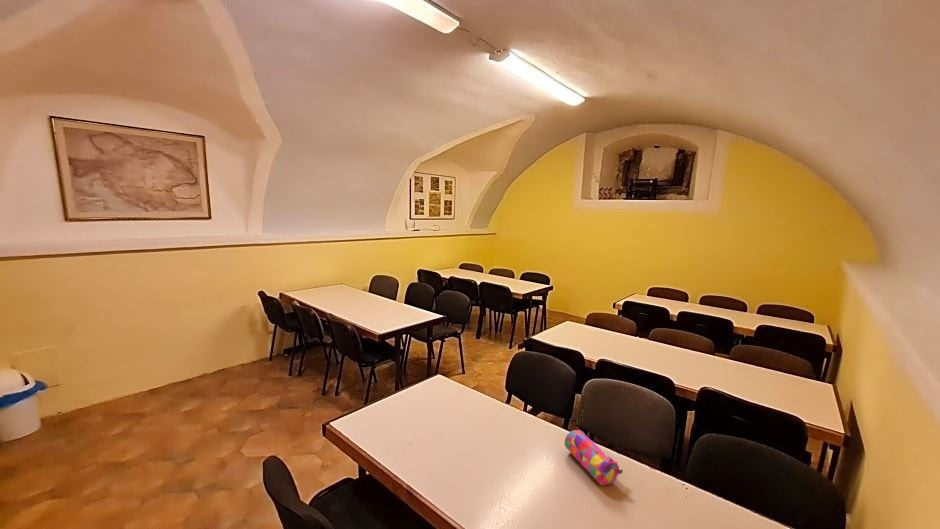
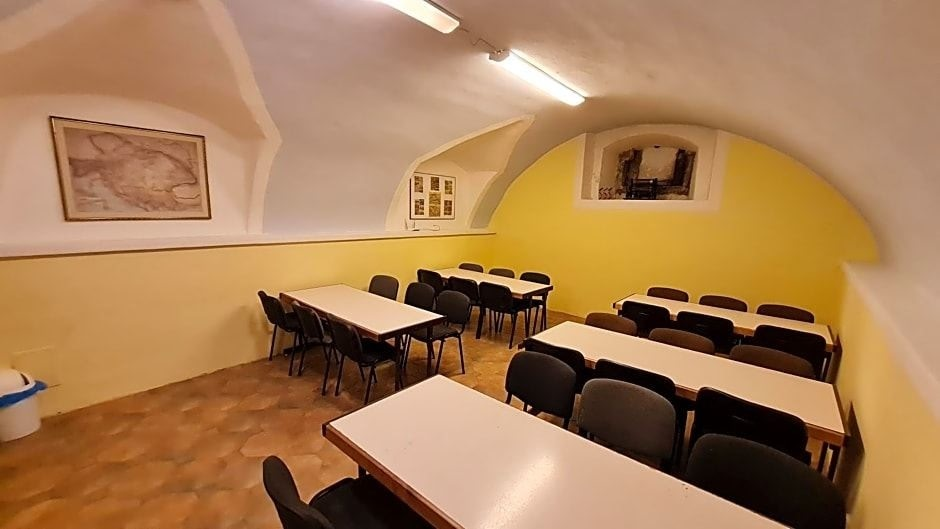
- pencil case (591, 455)
